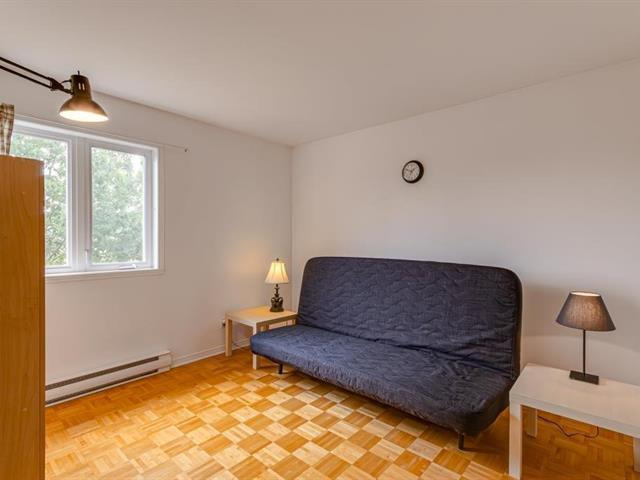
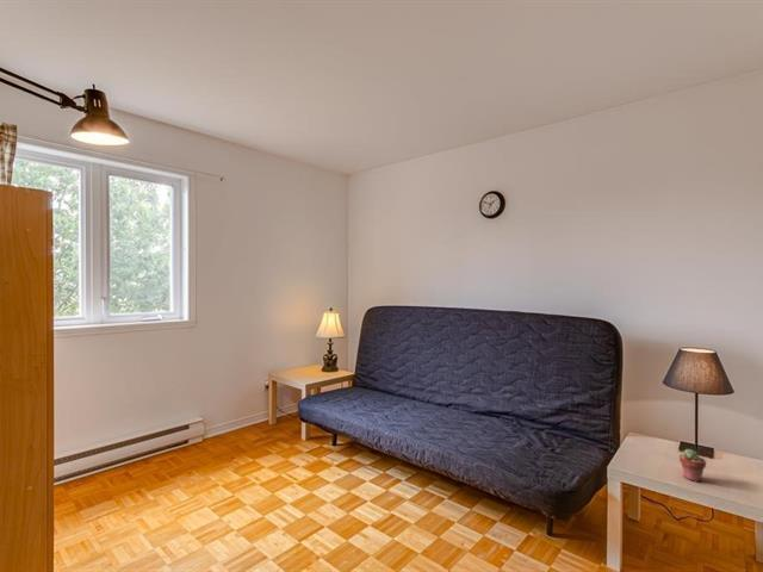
+ potted succulent (691, 464)
